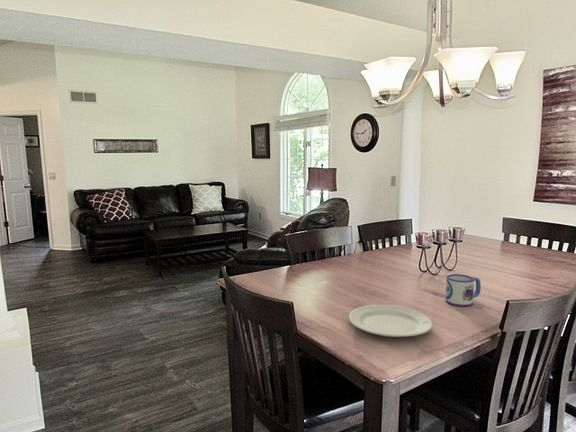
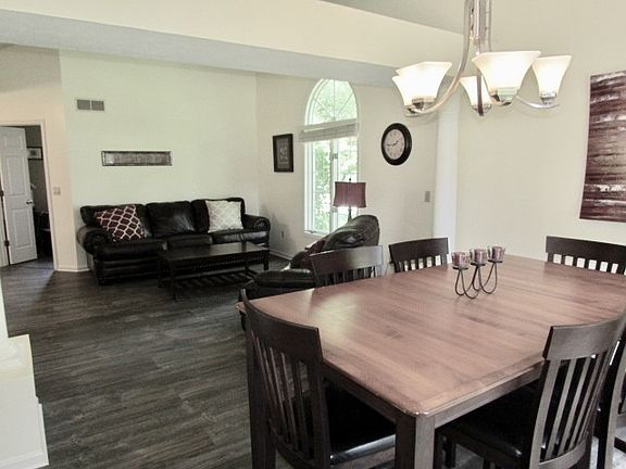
- mug (464, 289)
- chinaware (389, 322)
